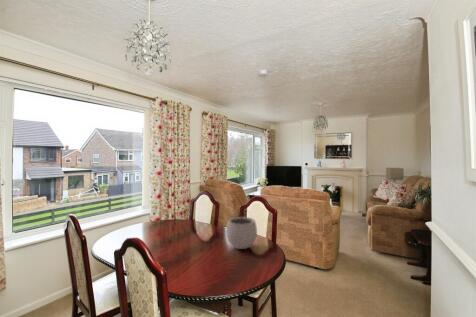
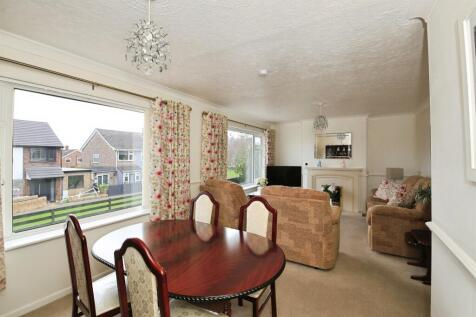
- plant pot (241, 227)
